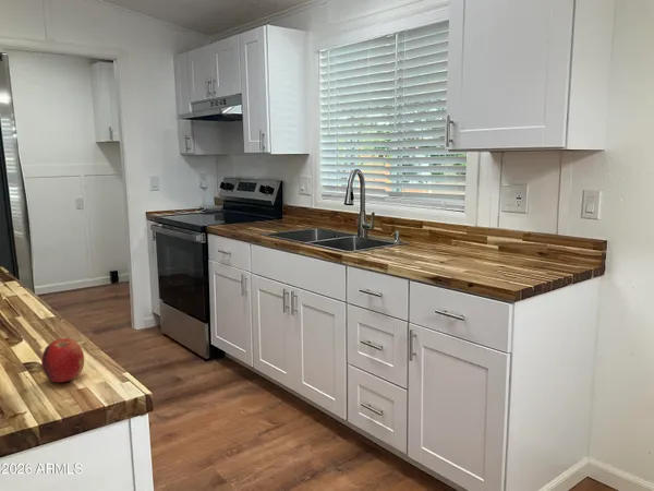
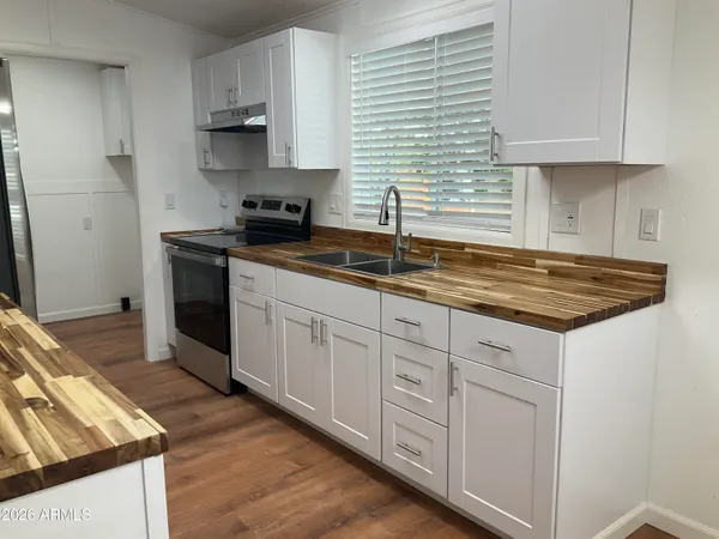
- fruit (63, 359)
